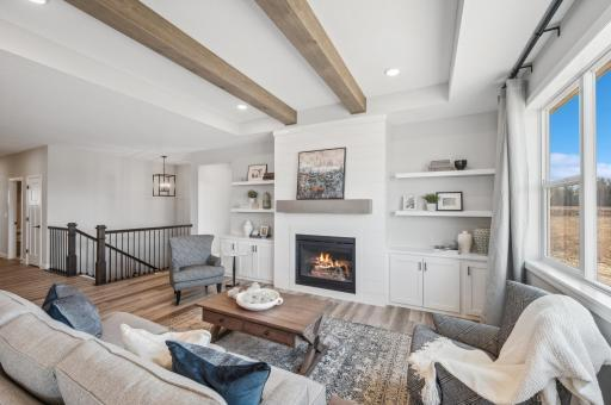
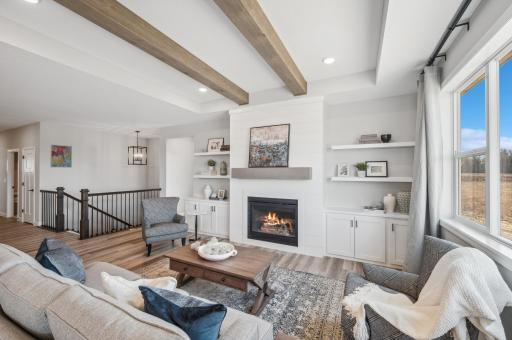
+ wall art (61, 156)
